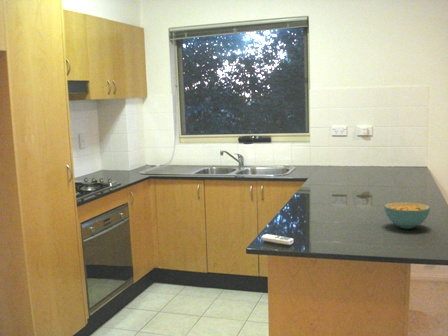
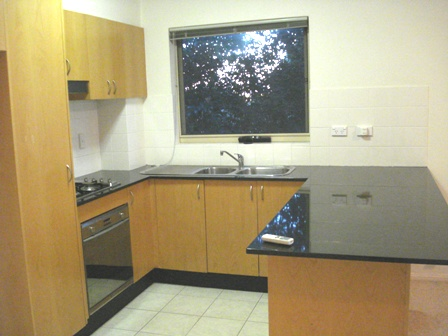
- cereal bowl (406, 216)
